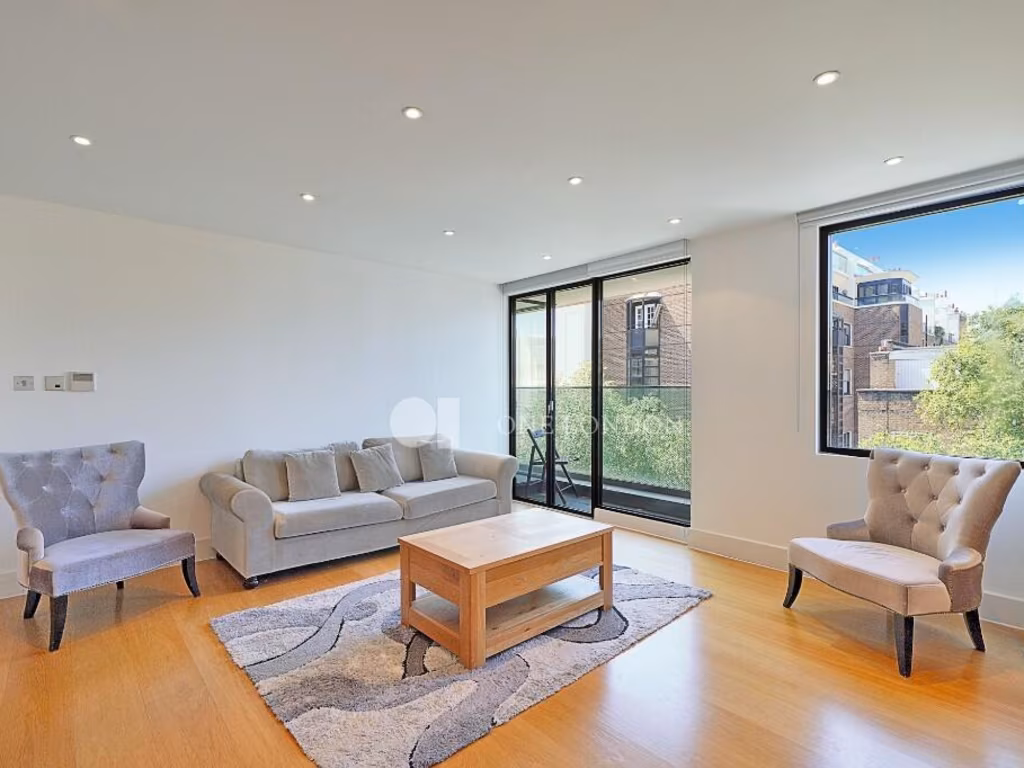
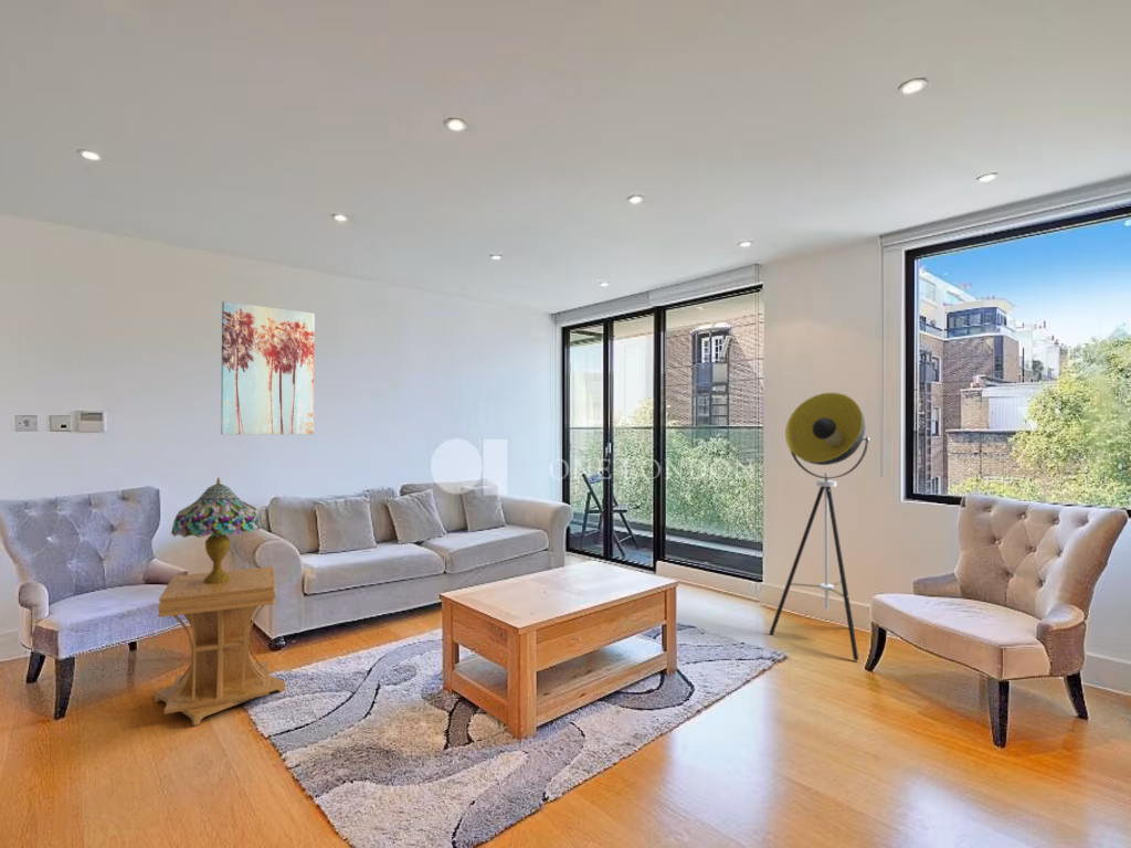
+ floor lamp (831, 515)
+ table lamp (218, 528)
+ wall art (269, 370)
+ side table (222, 638)
